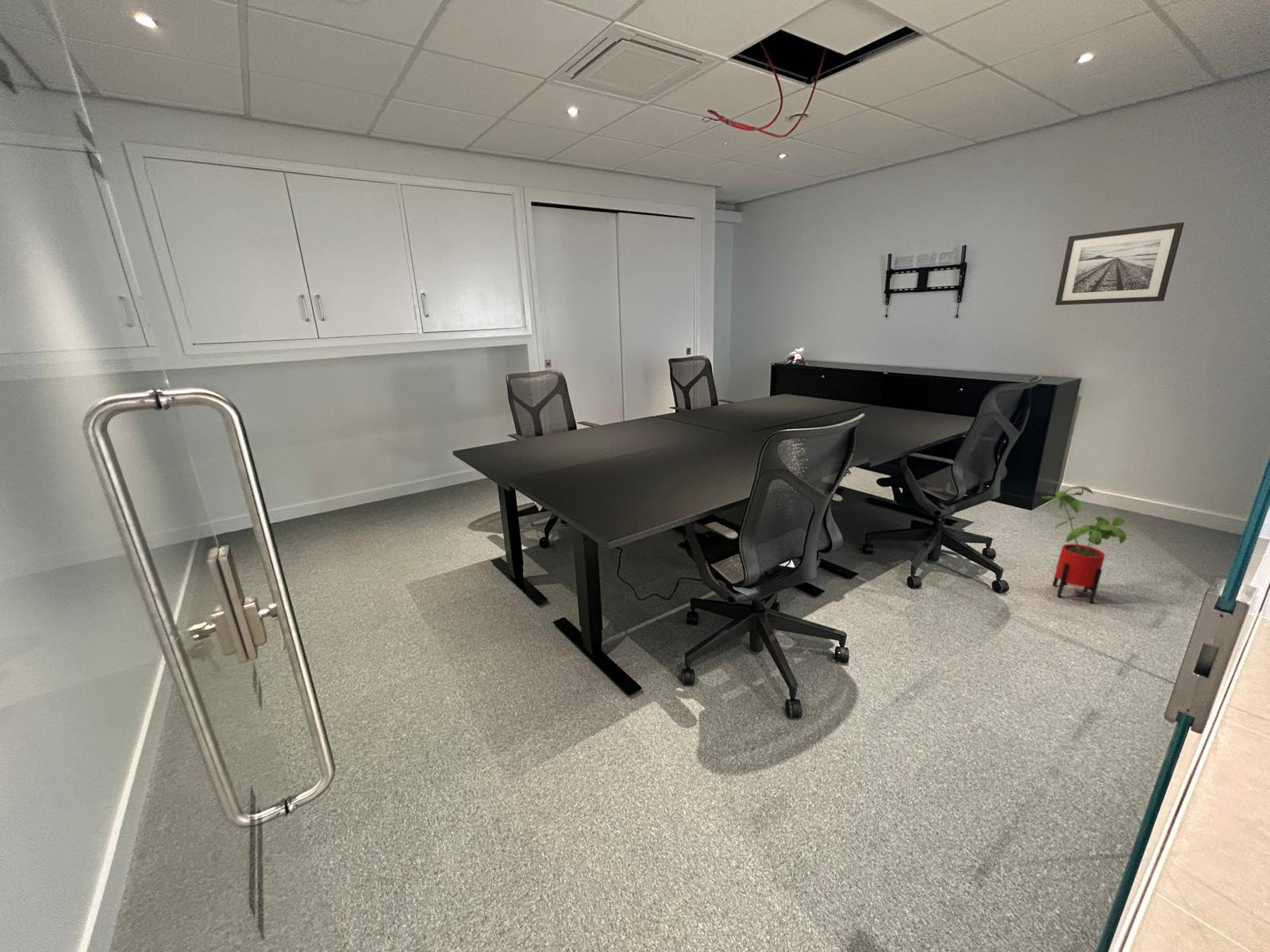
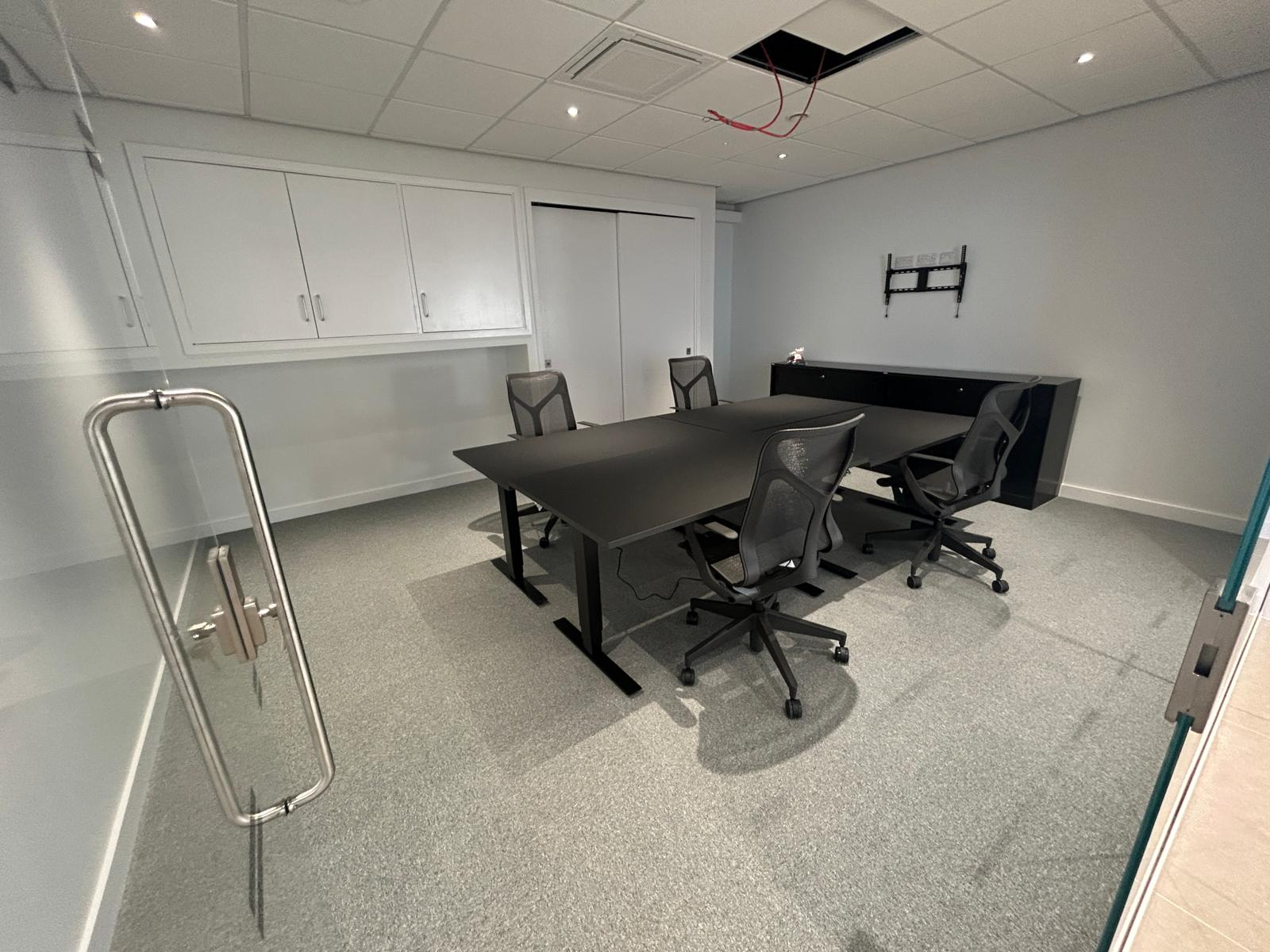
- house plant (1081, 545)
- wall art (1114, 267)
